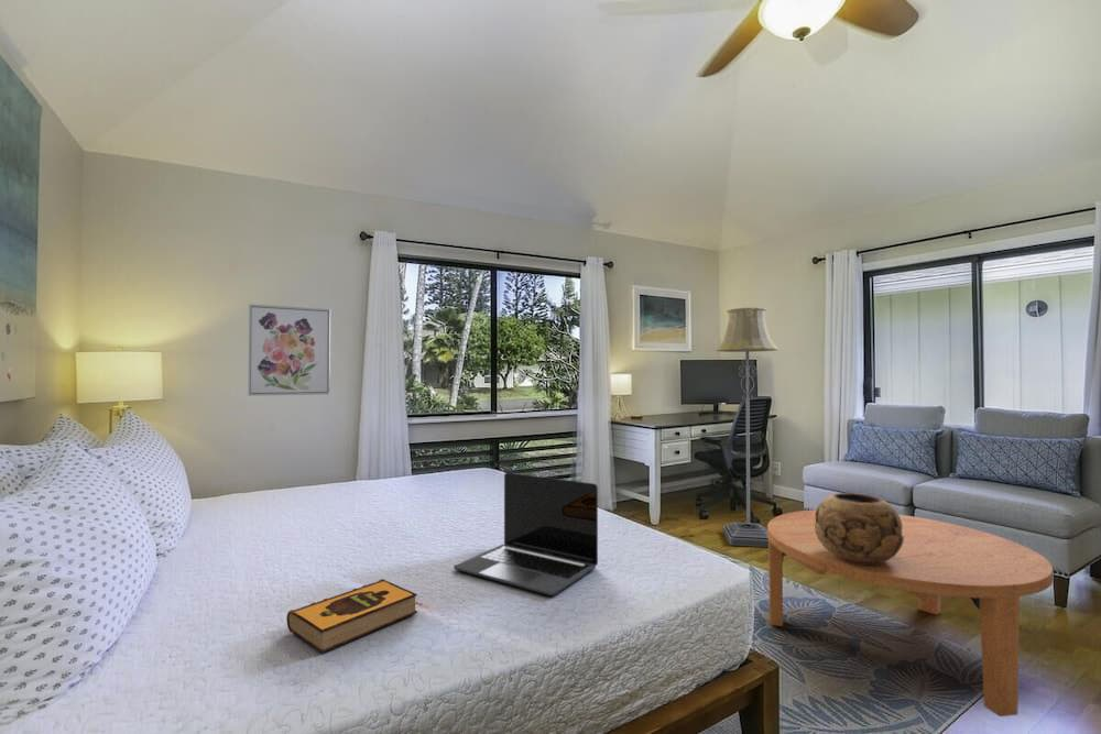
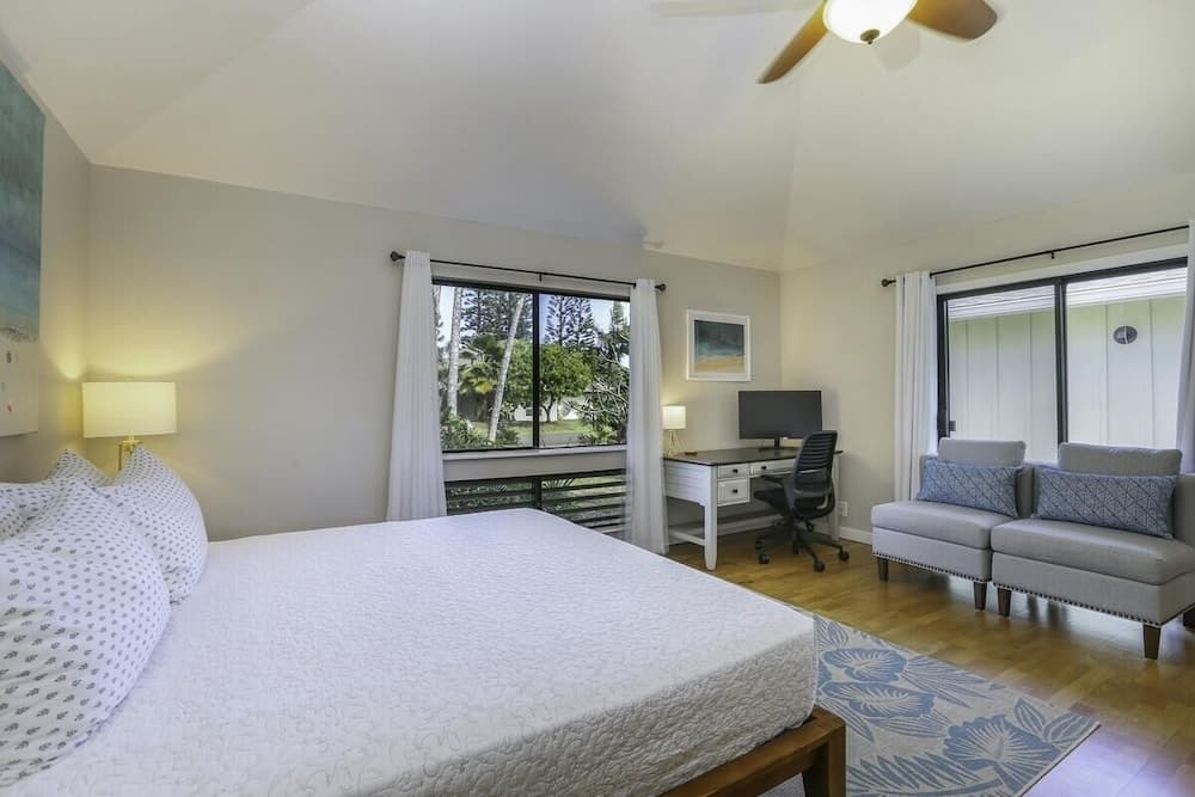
- wall art (291, 350)
- floor lamp (746, 424)
- decorative bowl (857, 527)
- laptop (525, 526)
- coffee table (894, 588)
- hardback book (353, 611)
